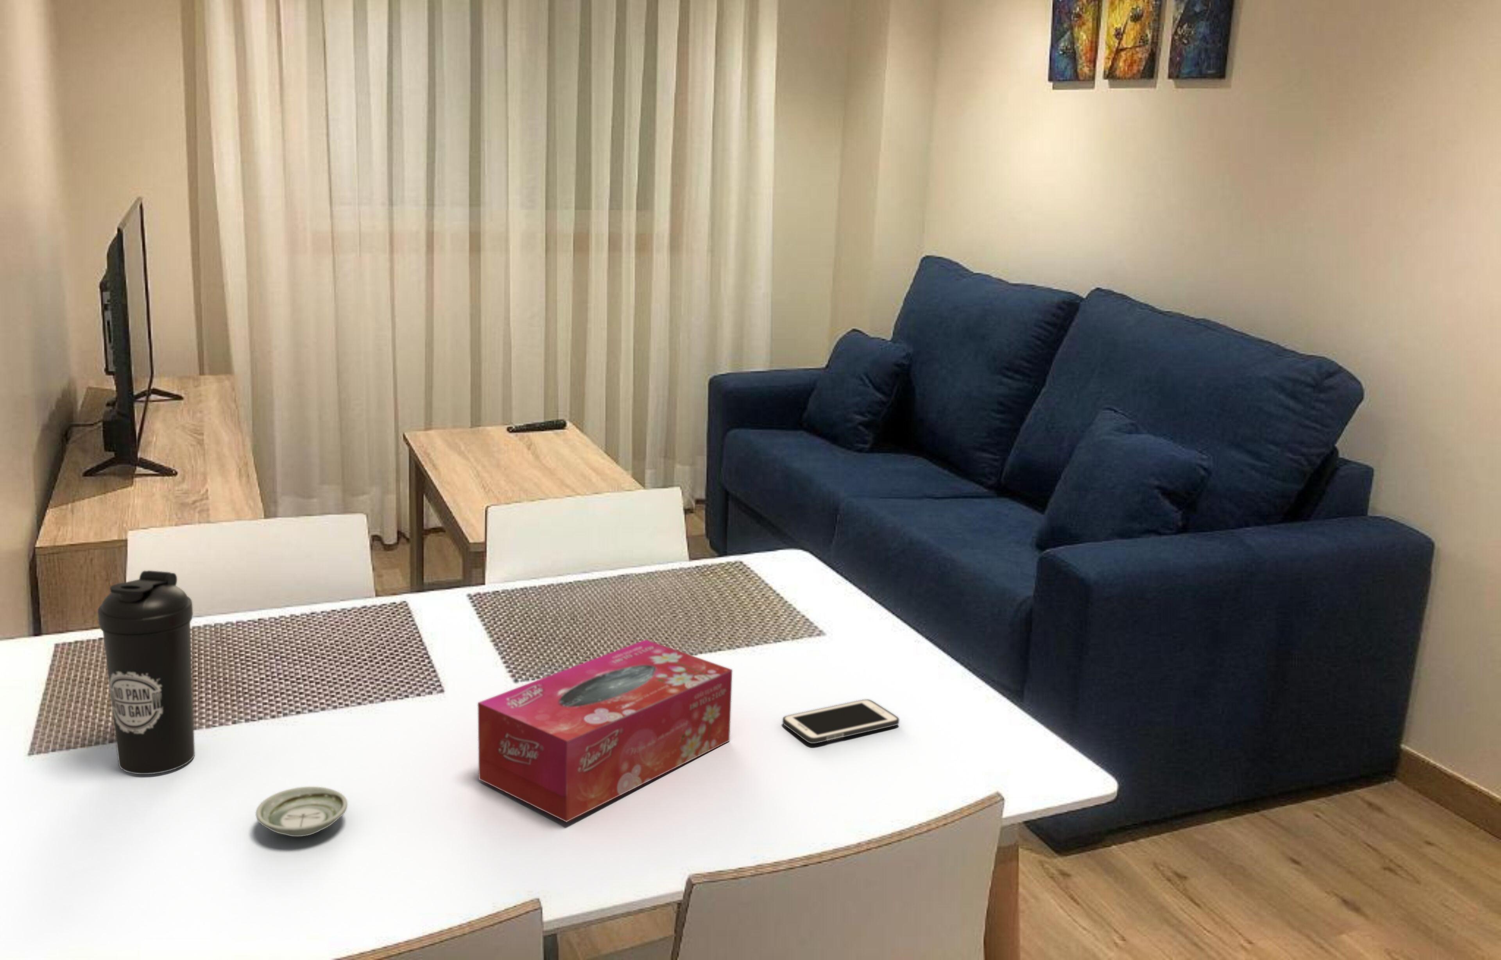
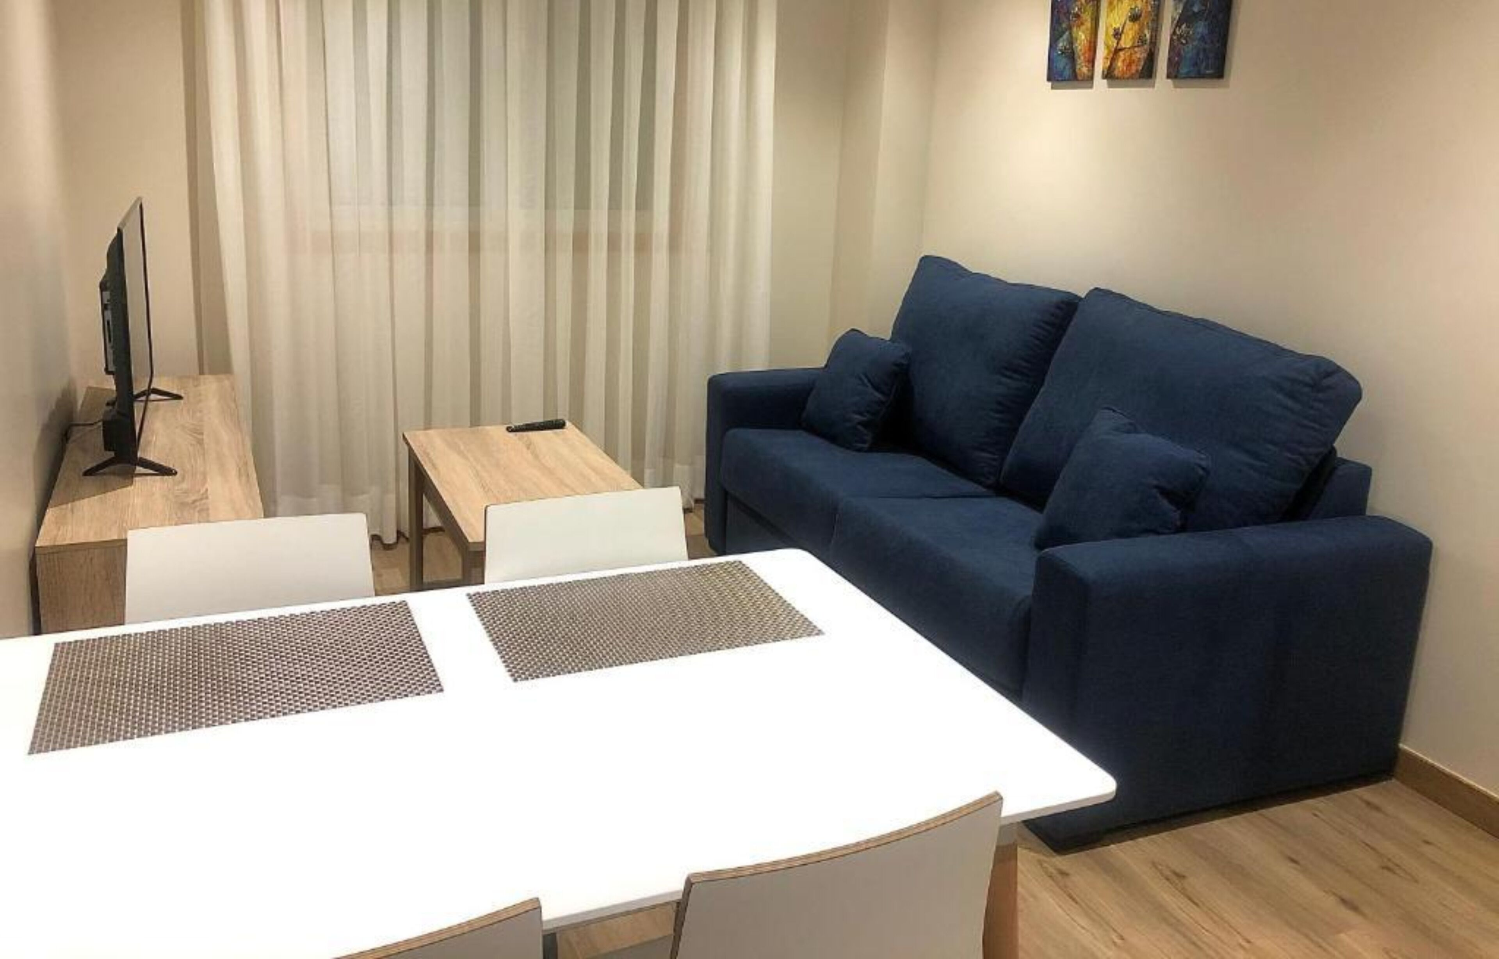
- water bottle (150, 670)
- saucer (302, 816)
- tissue box (609, 723)
- cell phone (841, 721)
